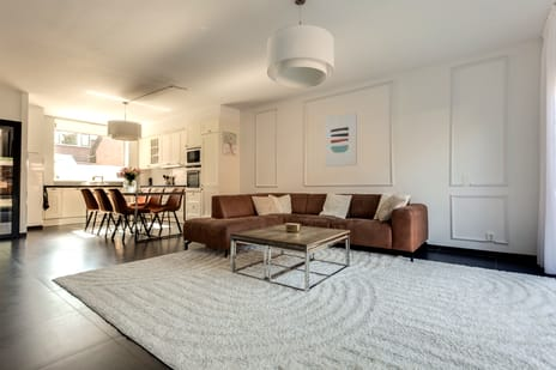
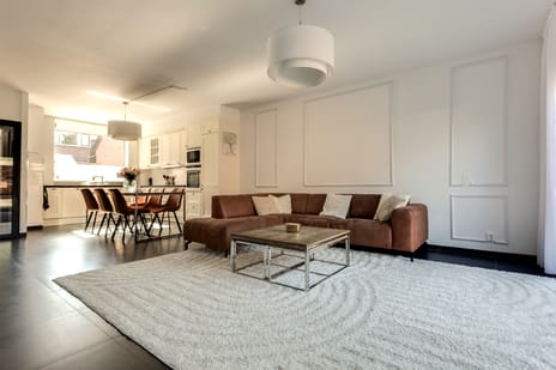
- wall art (340, 140)
